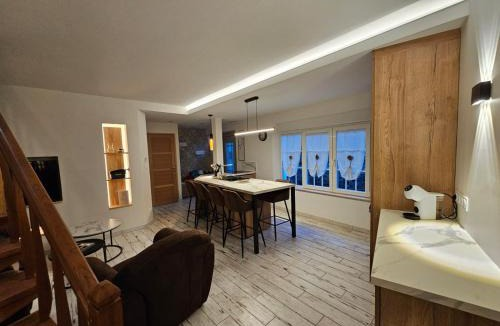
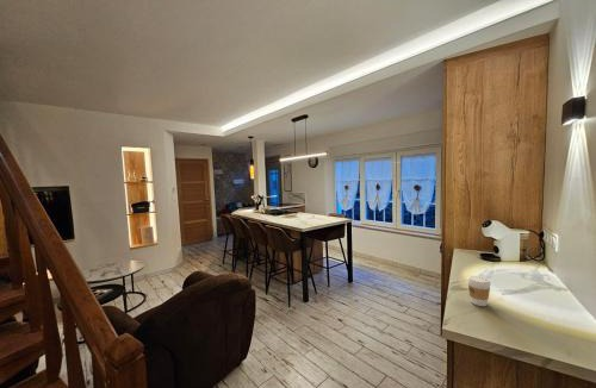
+ coffee cup (478, 289)
